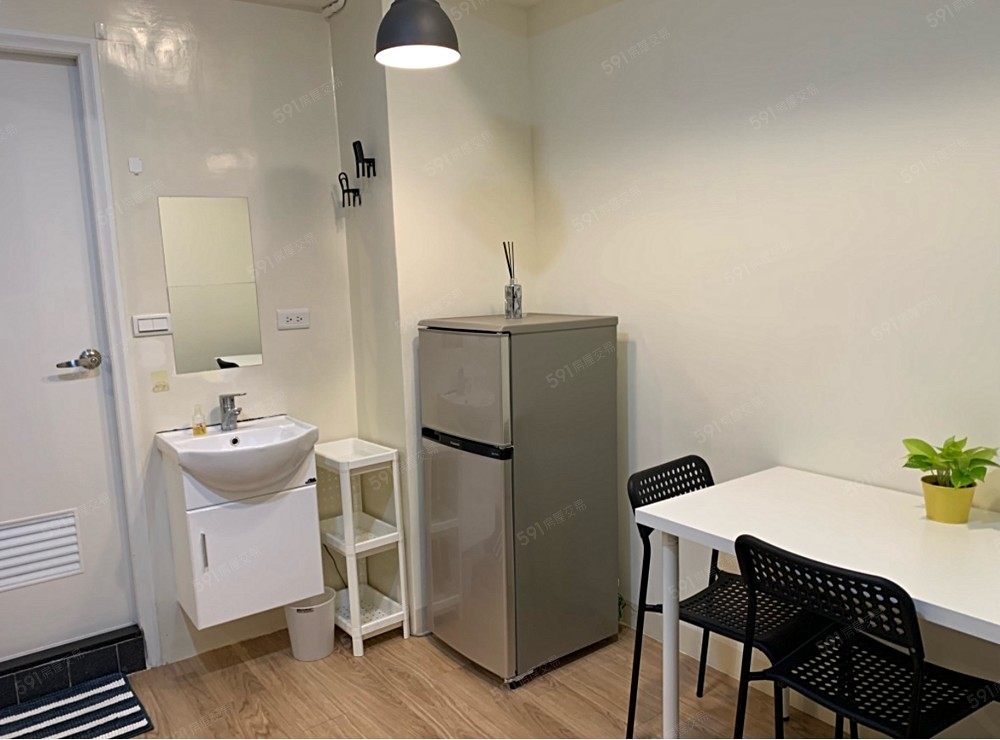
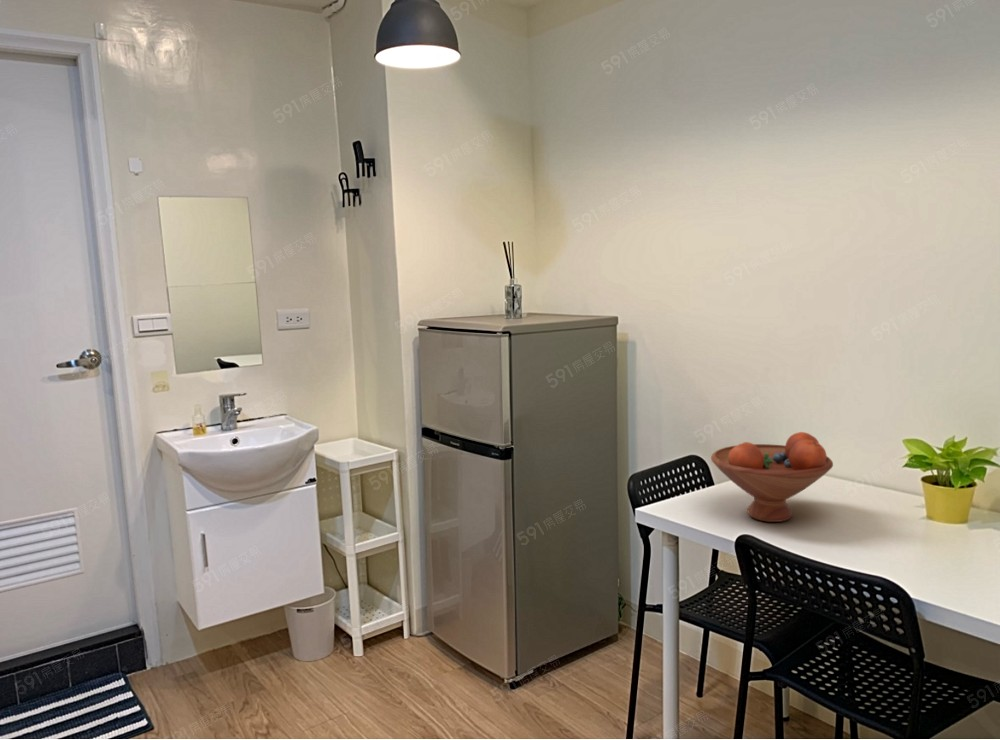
+ fruit bowl (770, 475)
